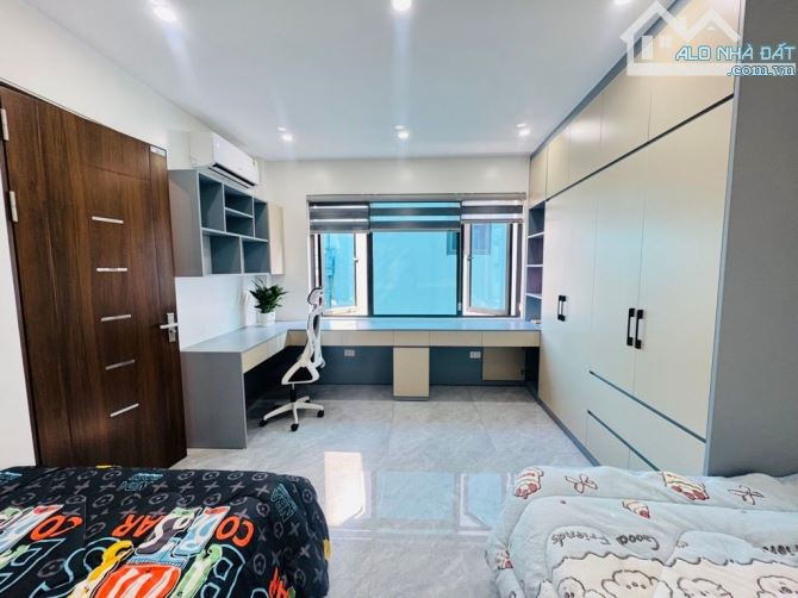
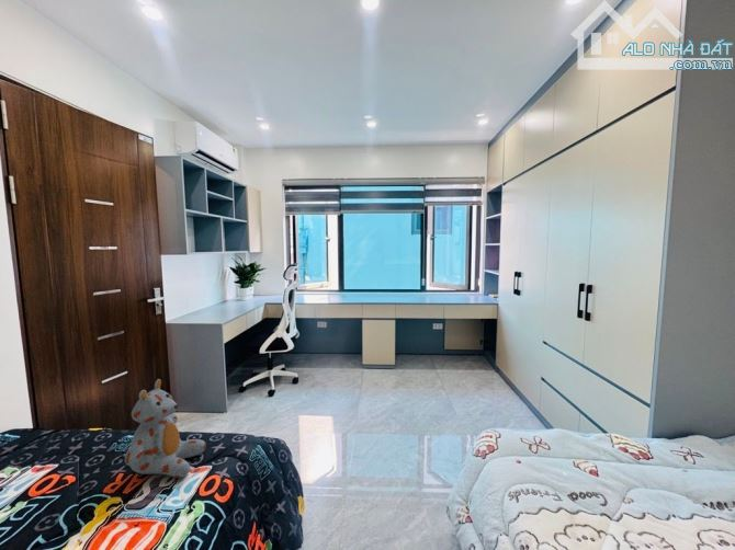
+ stuffed bear (167, 425)
